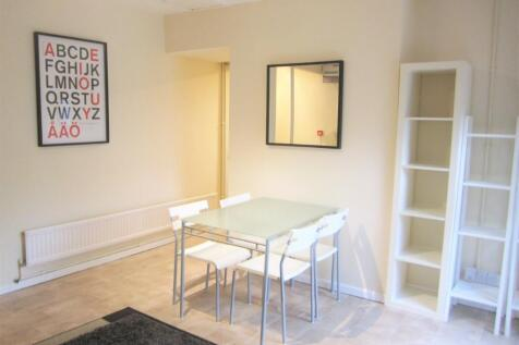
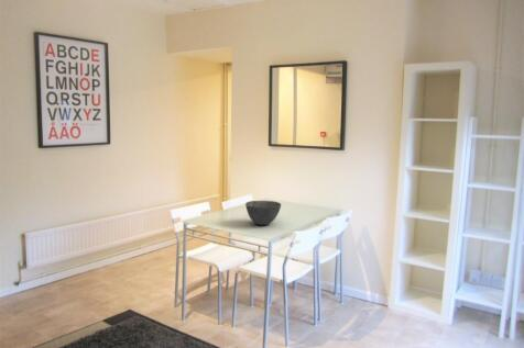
+ bowl (262, 213)
